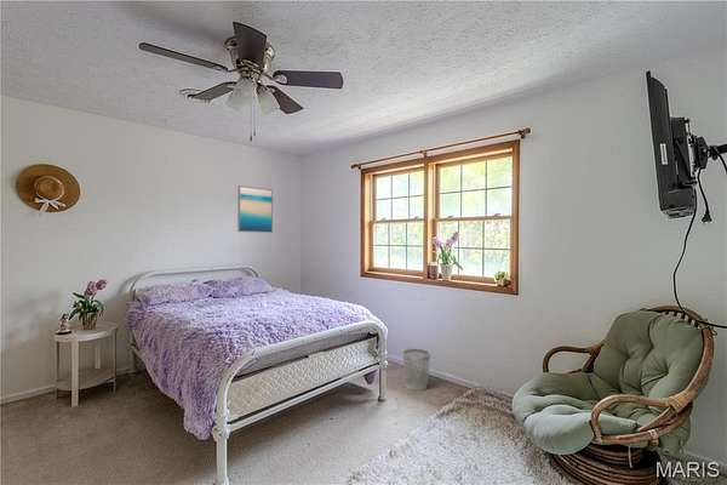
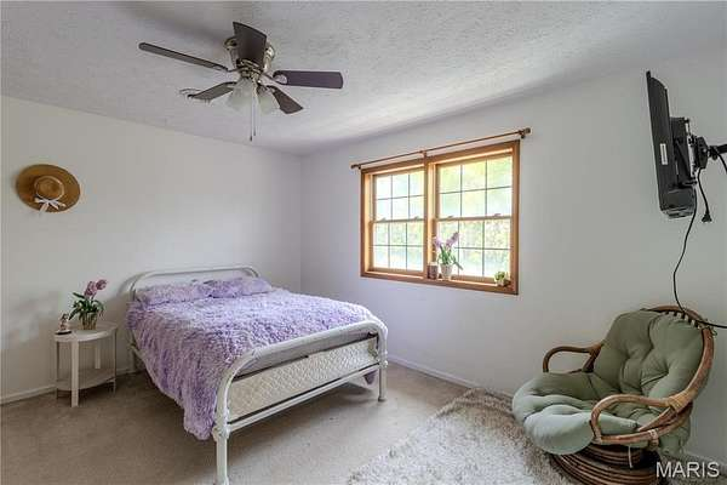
- wastebasket (416, 370)
- wall art (256, 210)
